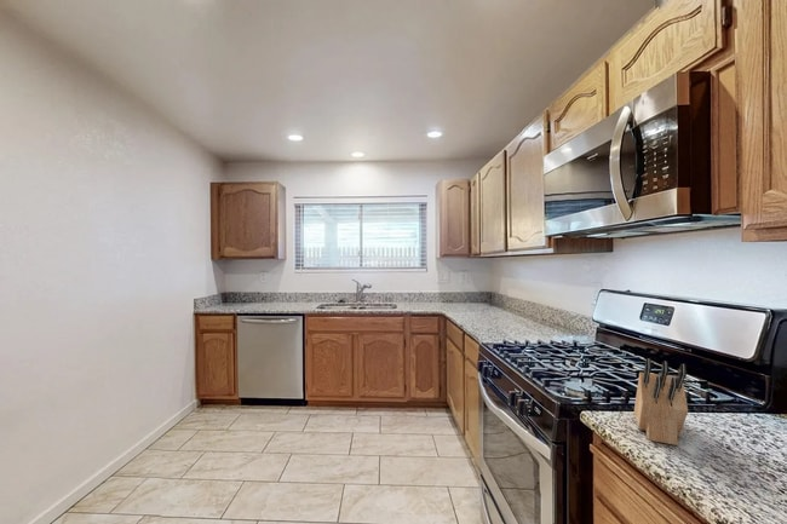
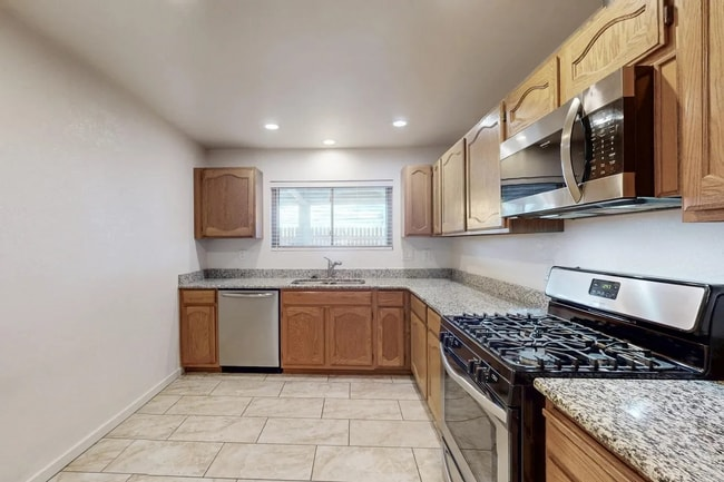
- knife block (659, 392)
